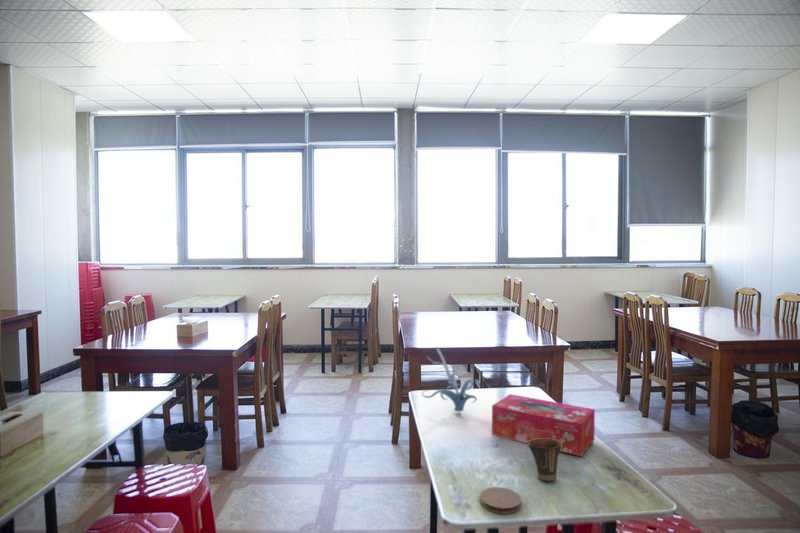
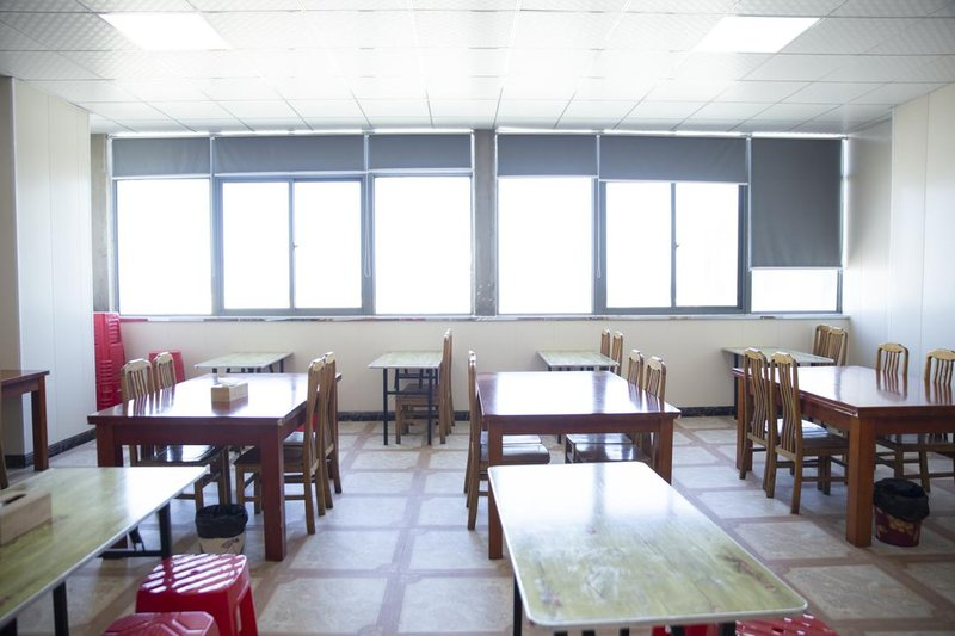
- cup (544, 458)
- coaster (500, 499)
- plant (449, 381)
- tissue box (542, 422)
